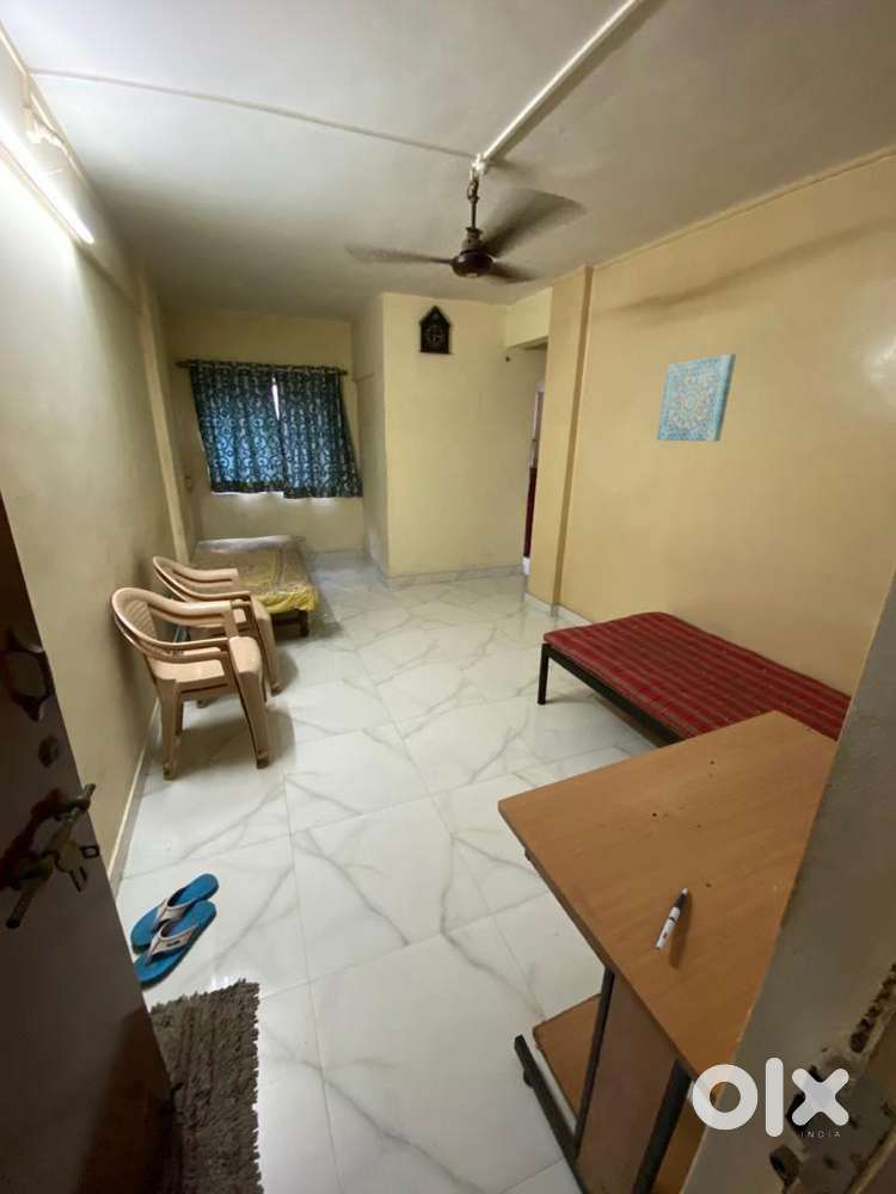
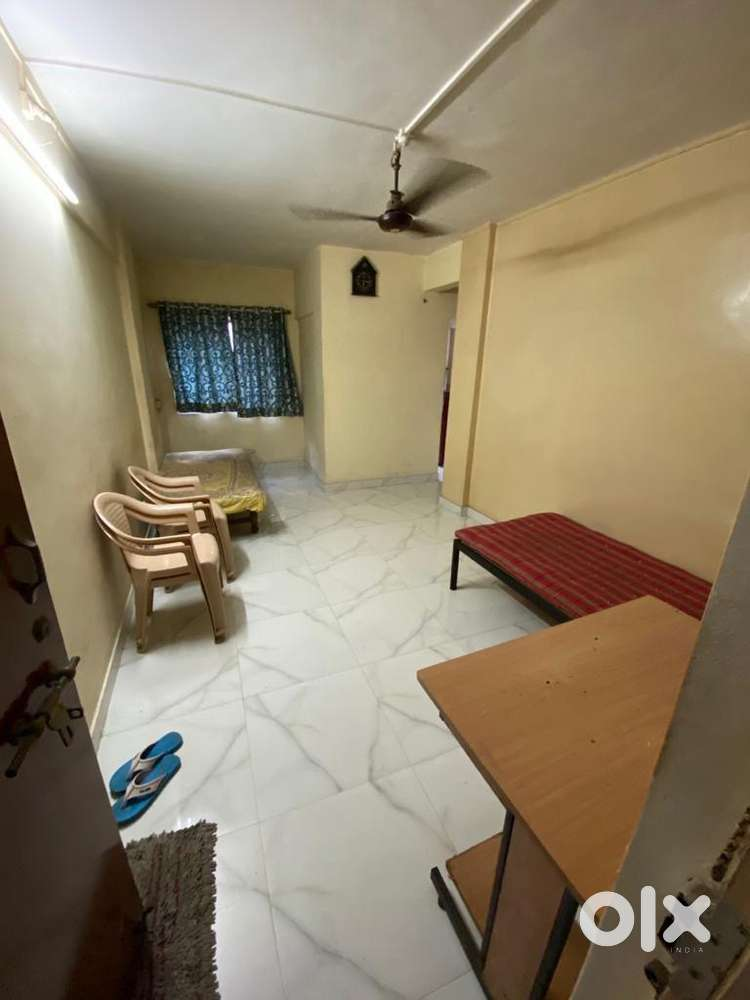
- pen (673, 916)
- wall art (692, 401)
